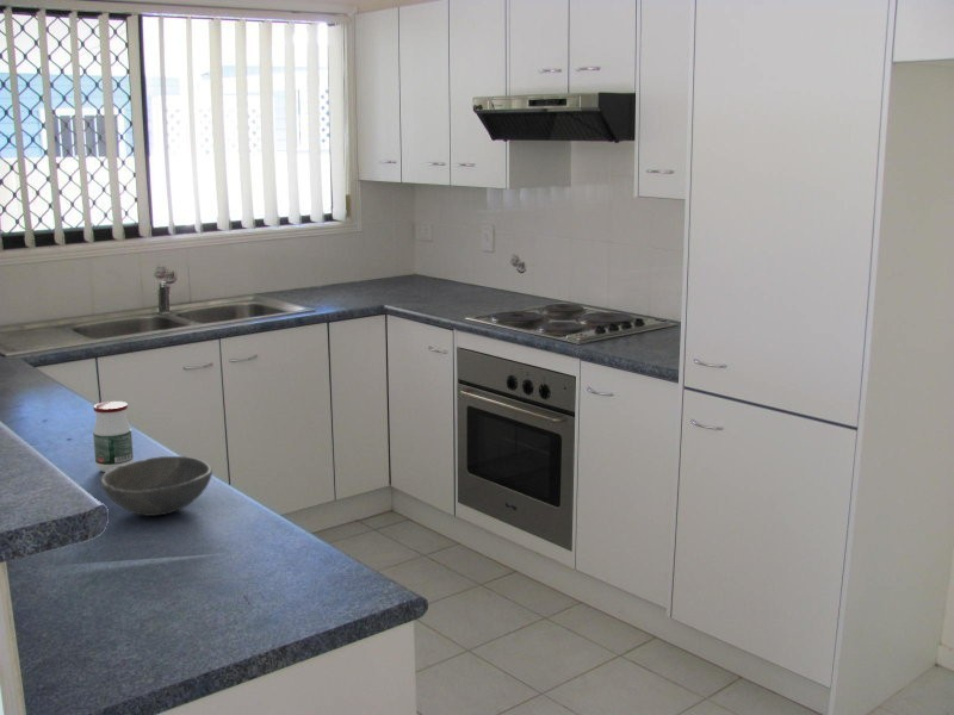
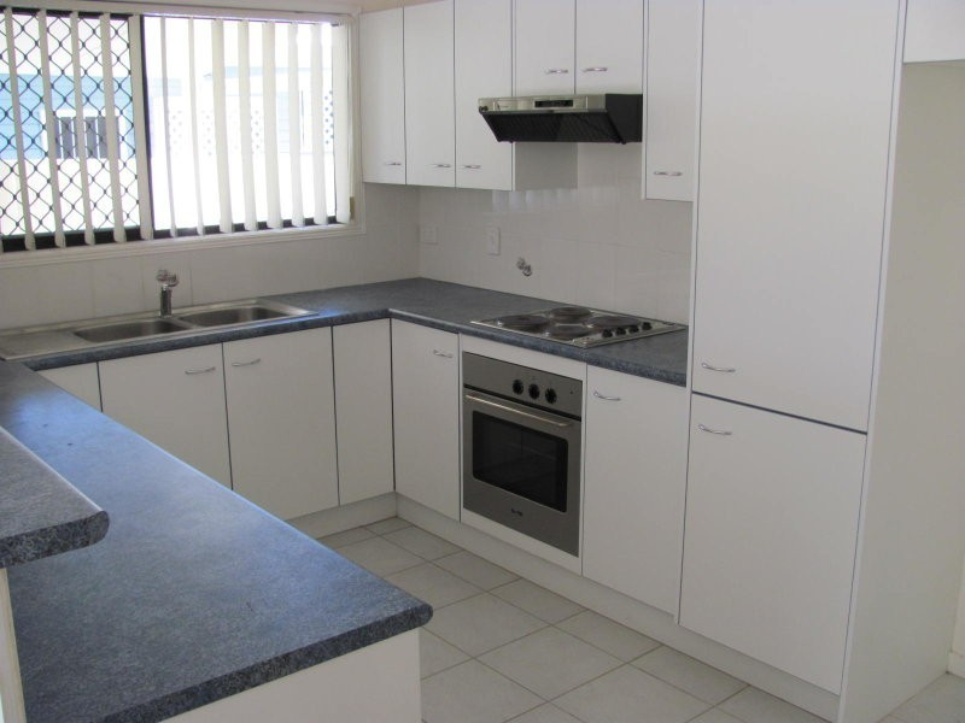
- jar (112, 436)
- bowl (157, 490)
